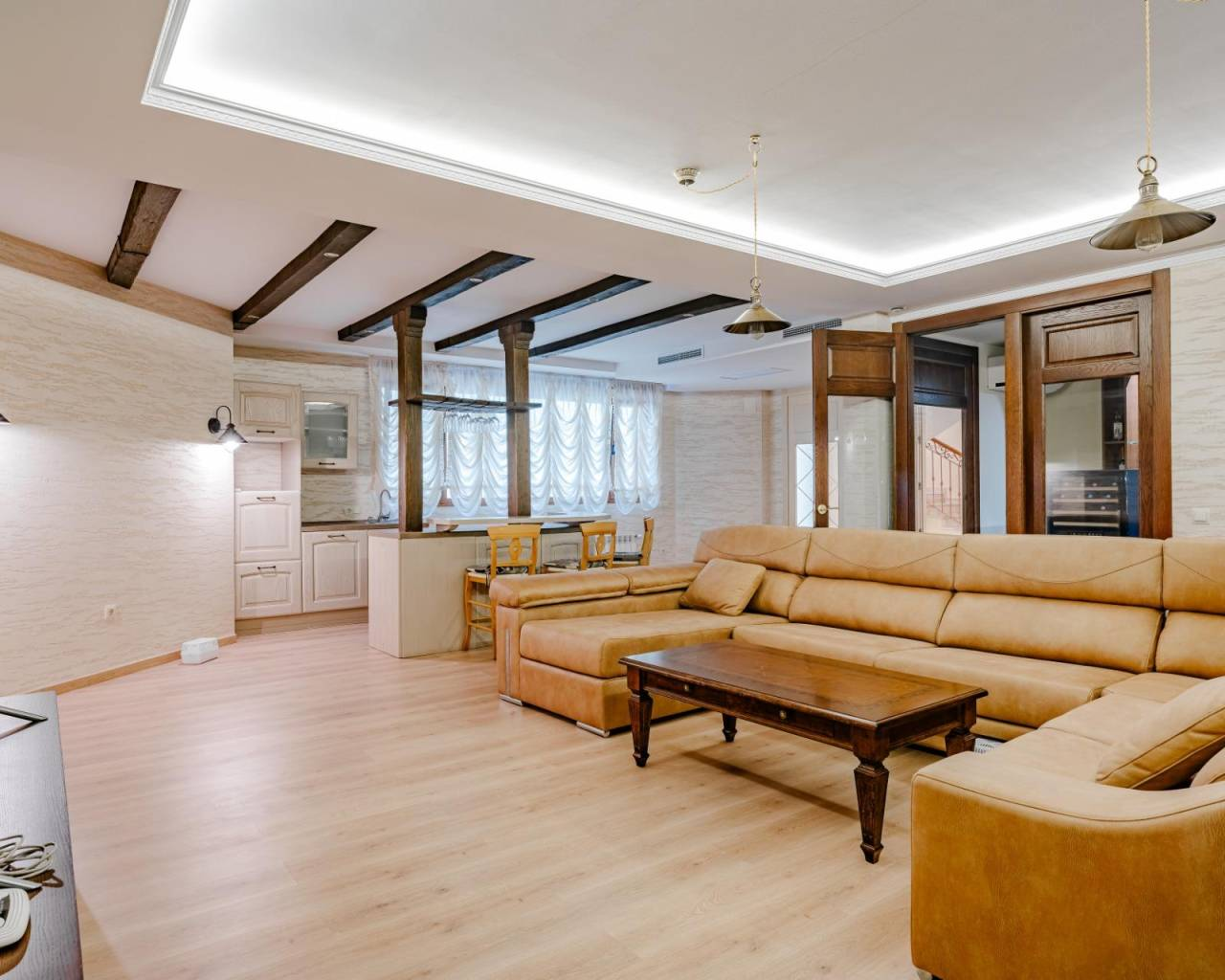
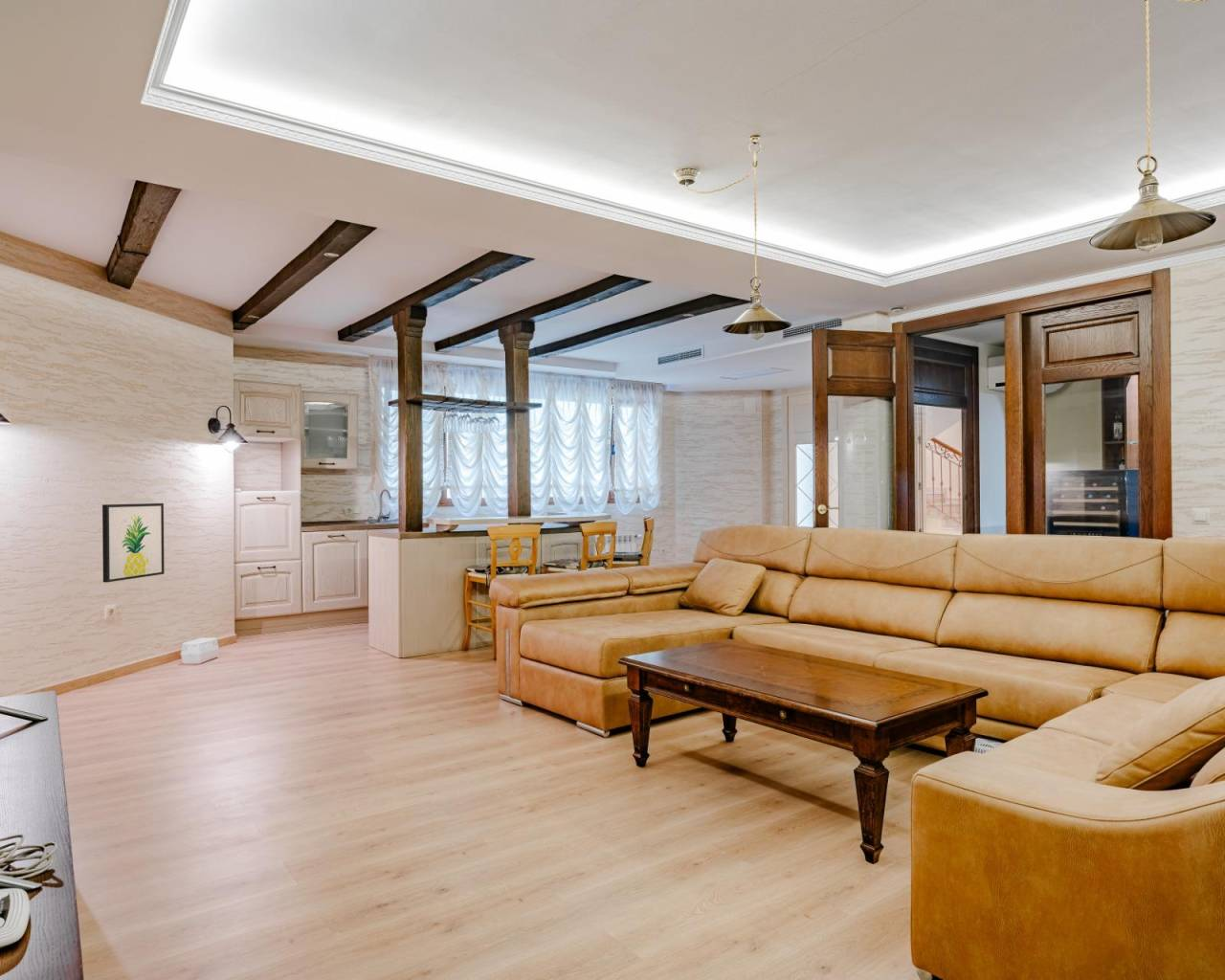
+ wall art (134, 541)
